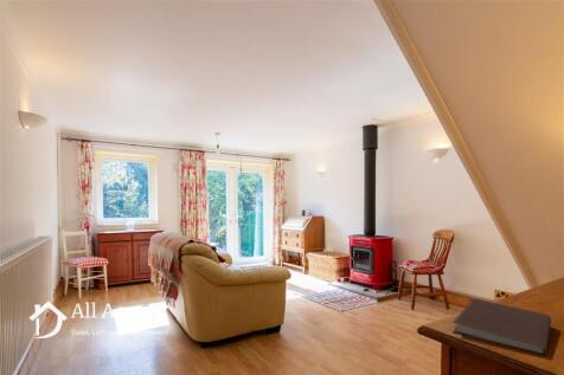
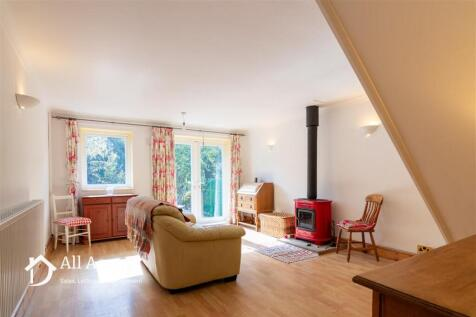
- notebook (502, 323)
